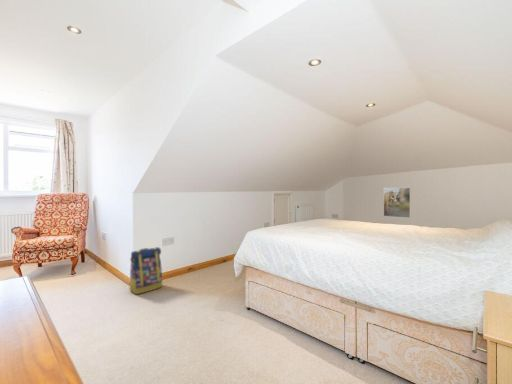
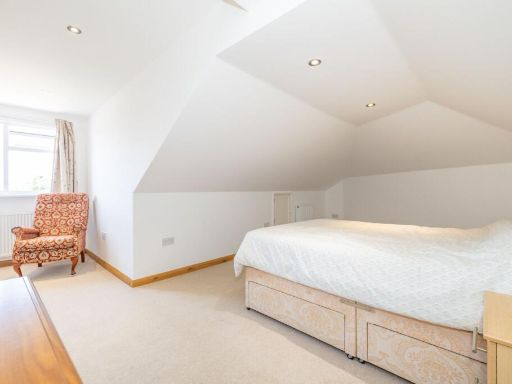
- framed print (396, 202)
- backpack (145, 268)
